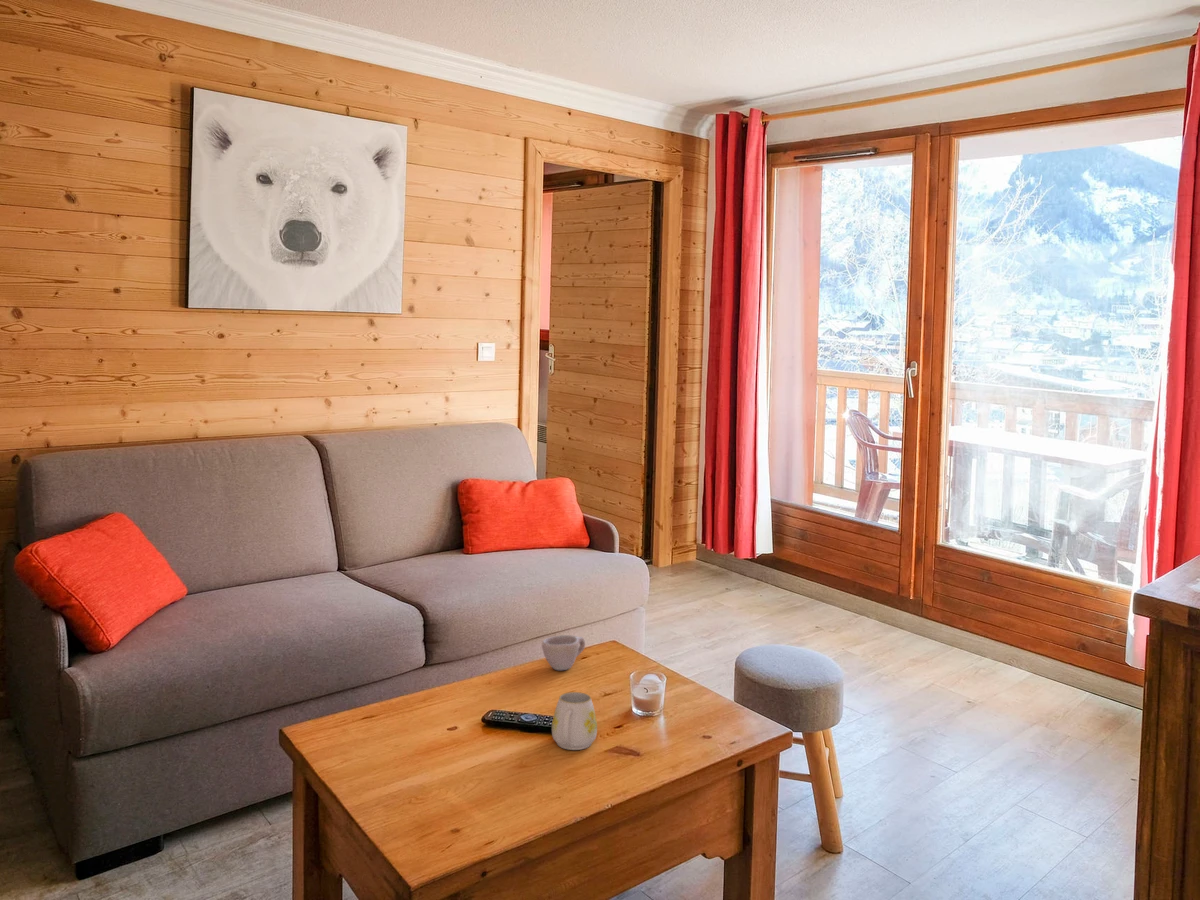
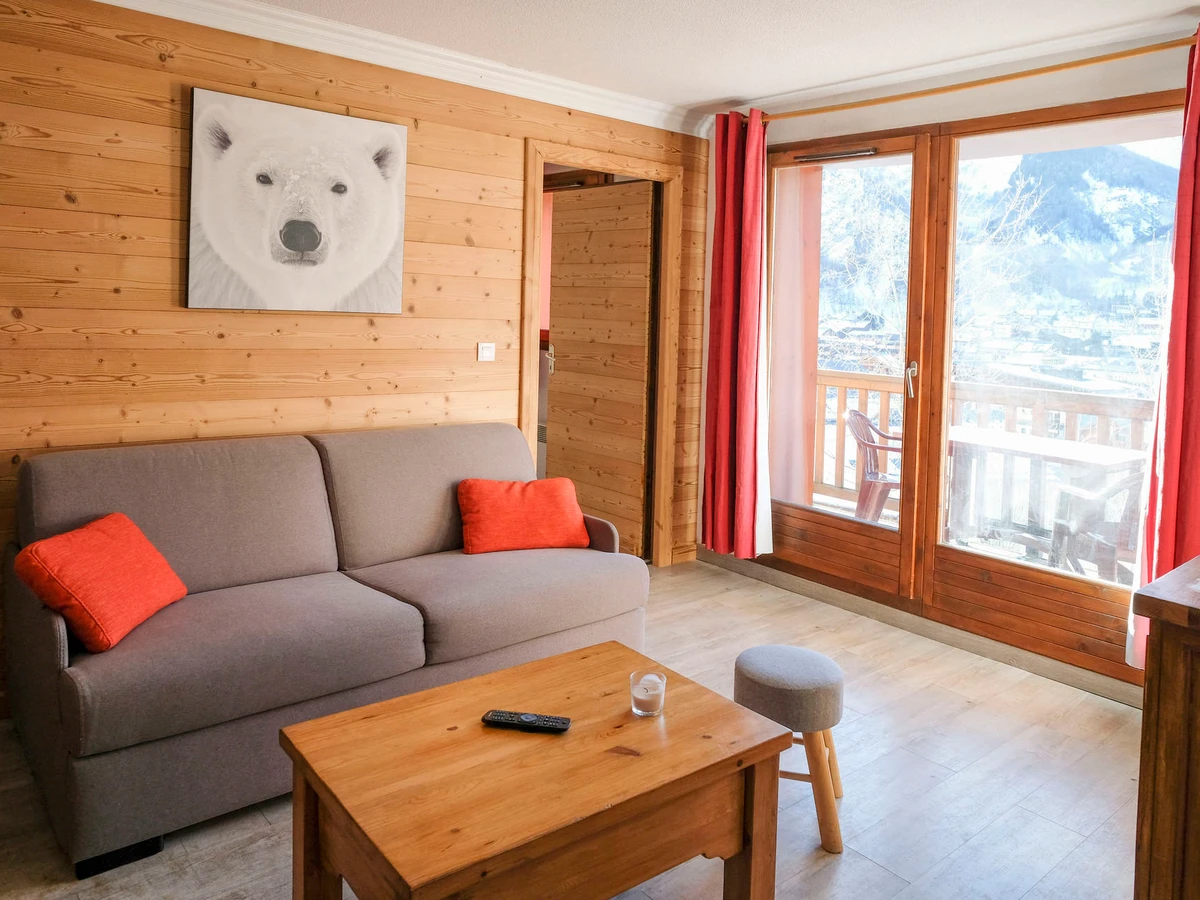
- cup (564, 652)
- mug (573, 722)
